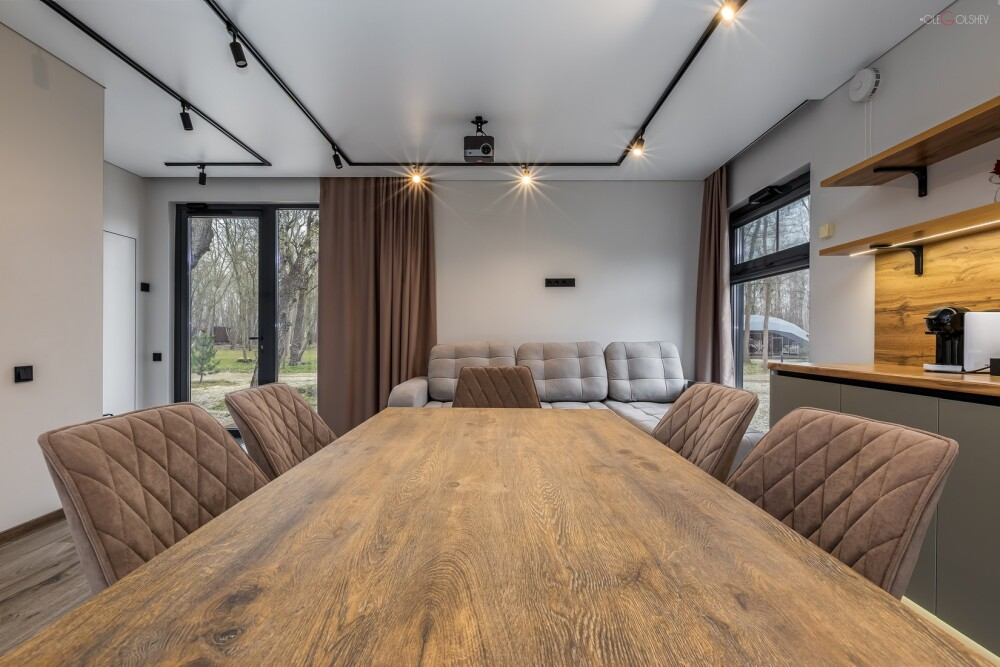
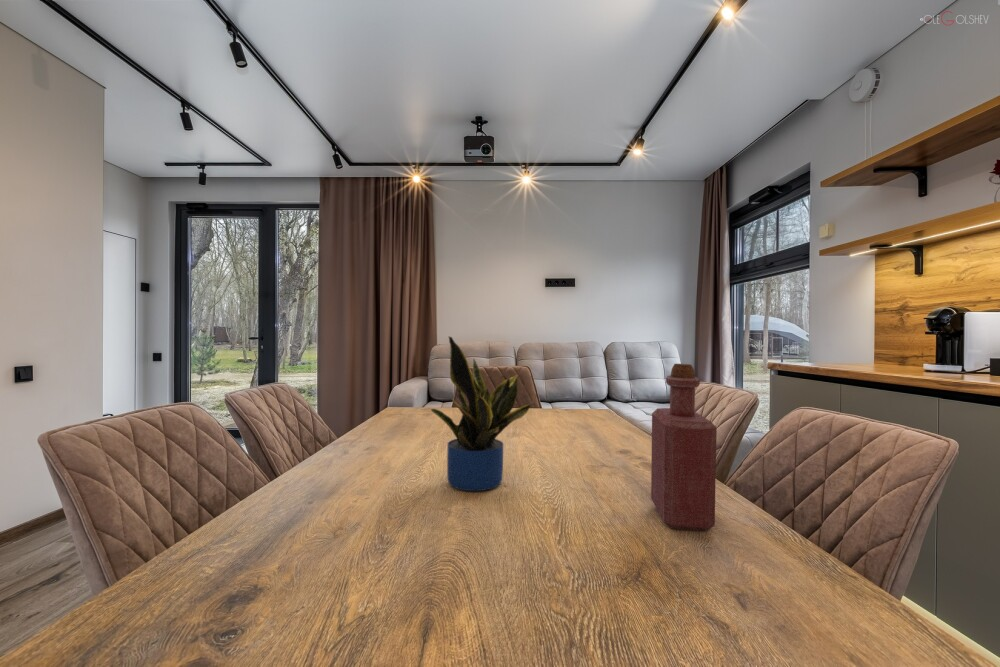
+ bottle (681, 440)
+ potted plant (479, 412)
